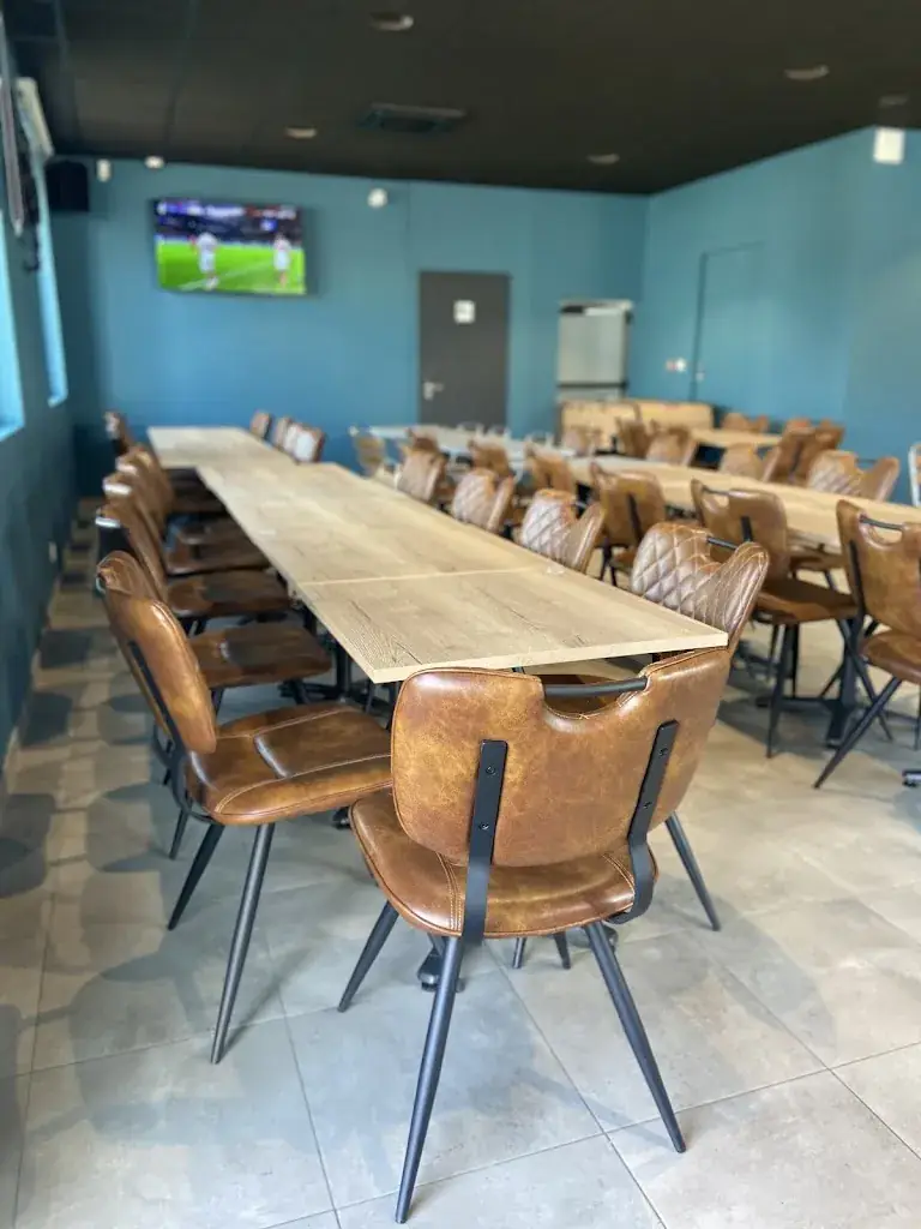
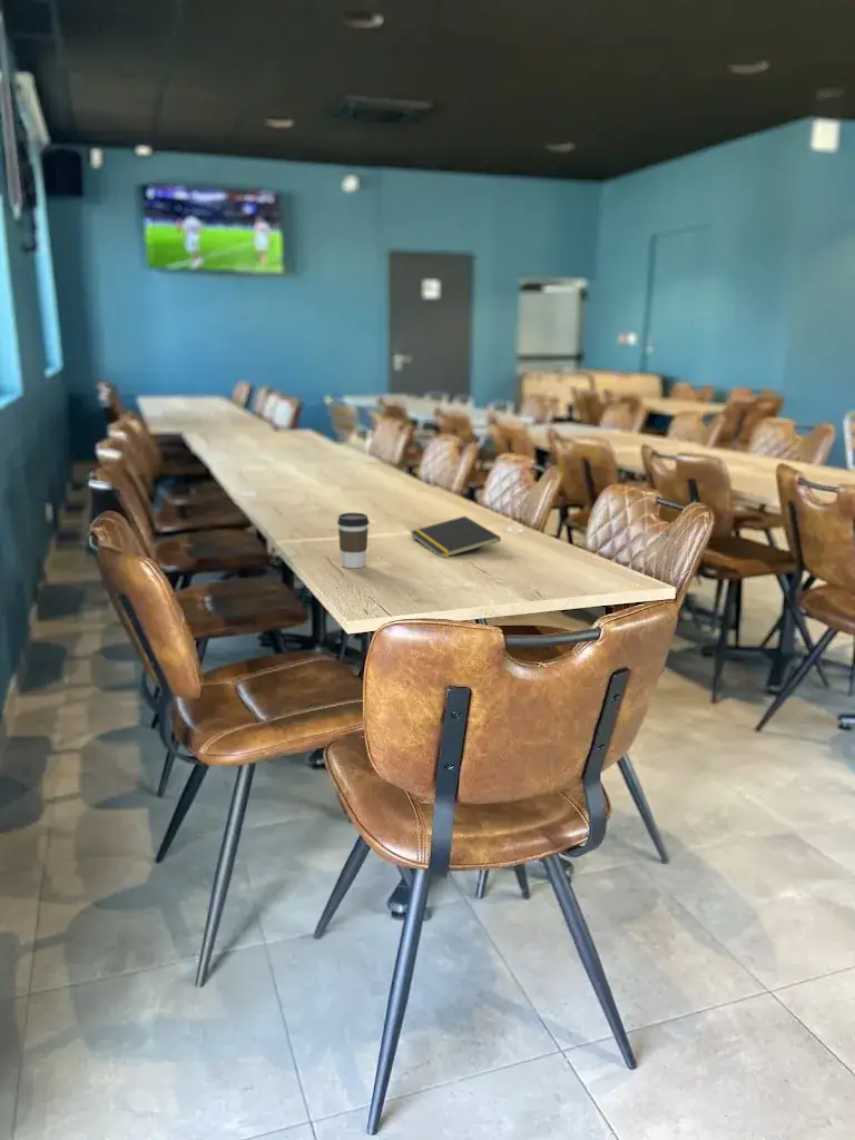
+ coffee cup (353, 540)
+ notepad (453, 535)
